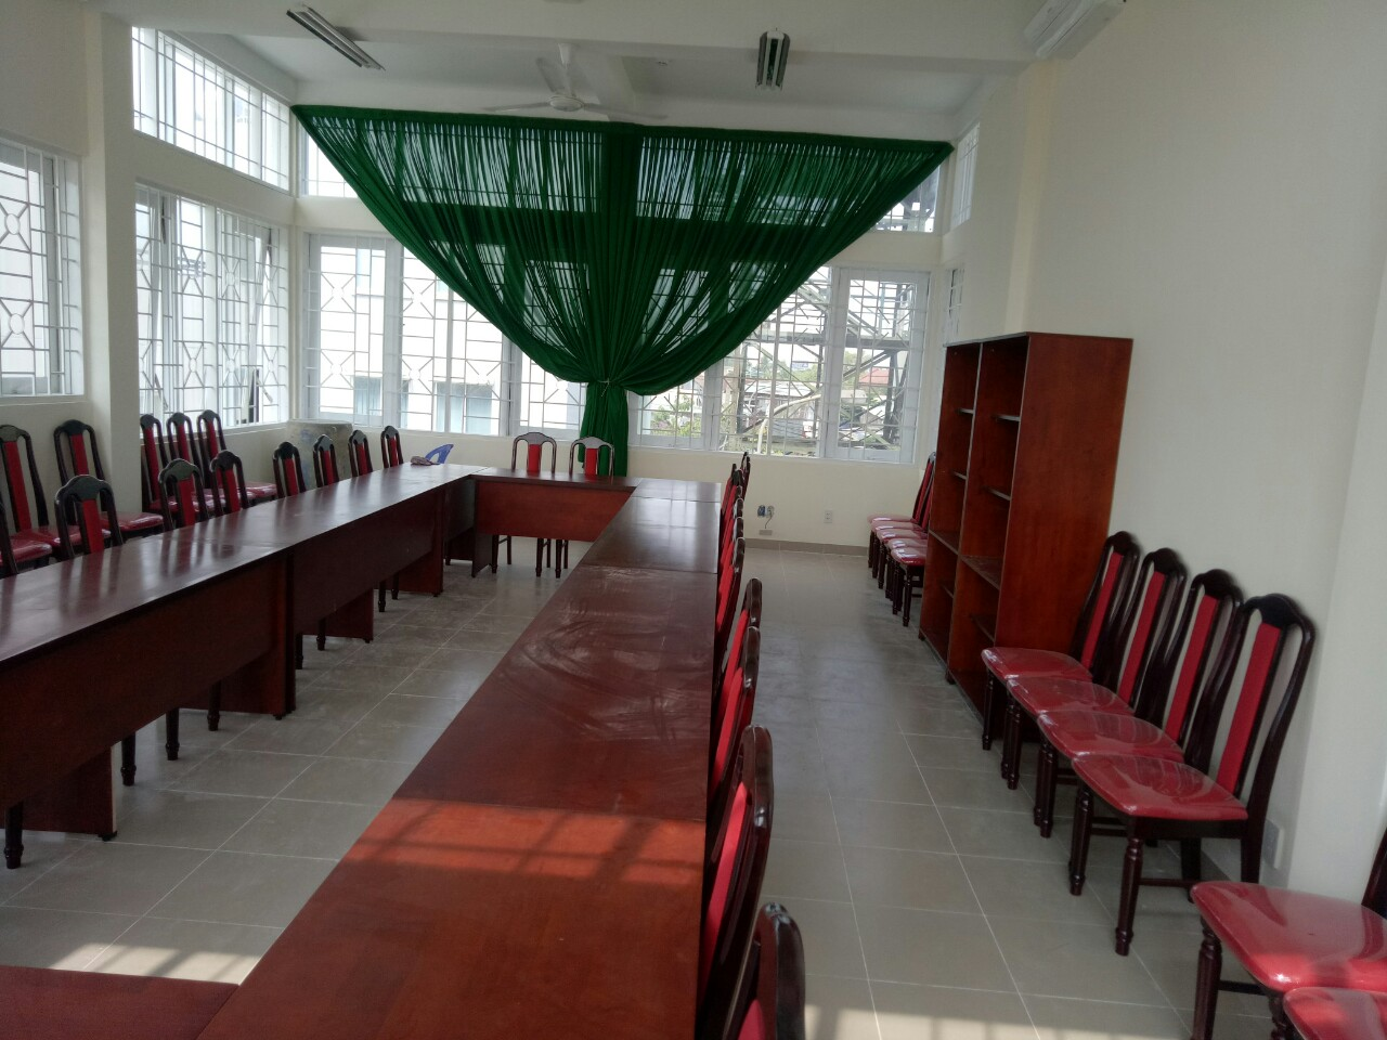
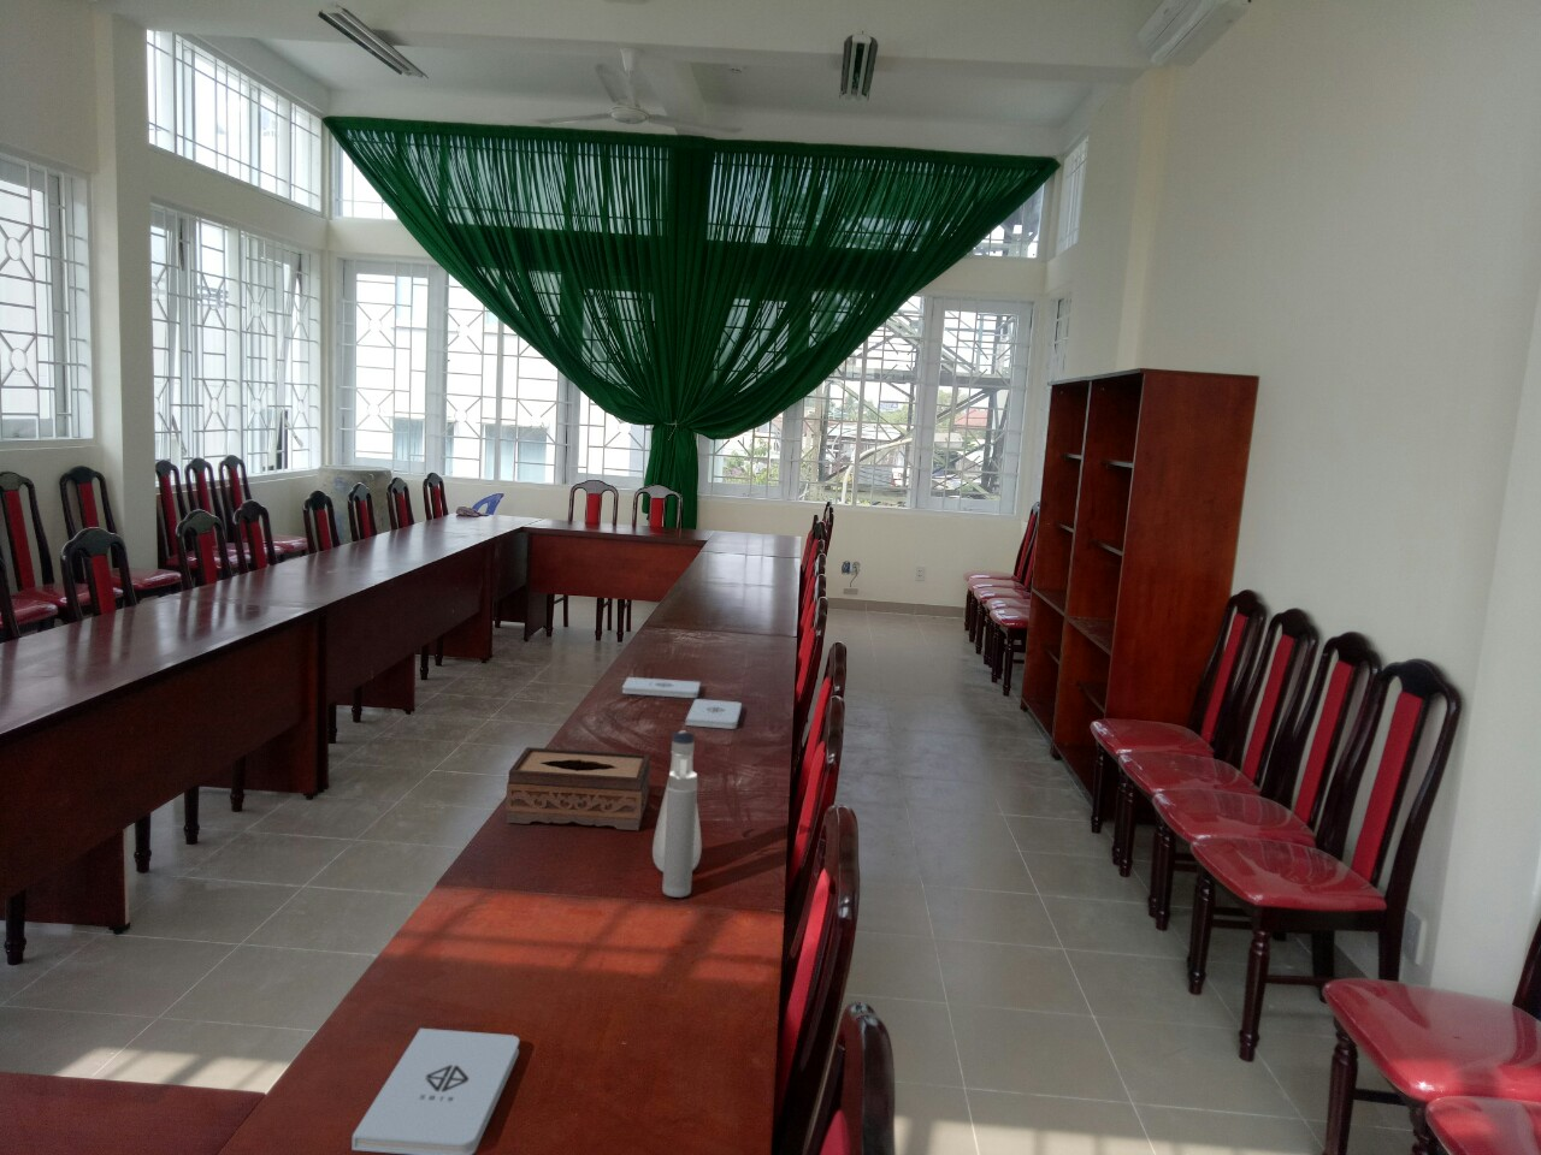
+ notepad (443, 1087)
+ tissue box (580, 787)
+ notepad (713, 712)
+ water bottle (679, 804)
+ notepad (661, 687)
